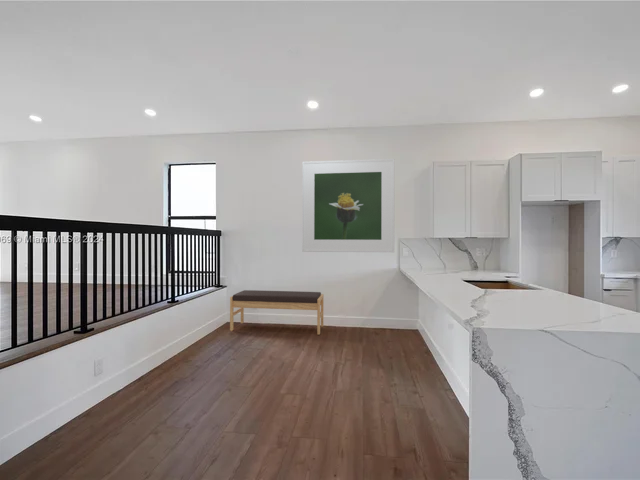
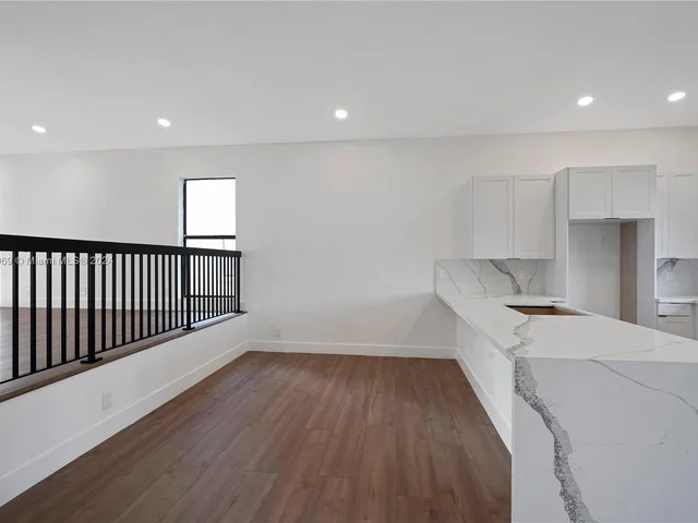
- bench (278, 308)
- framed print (347, 206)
